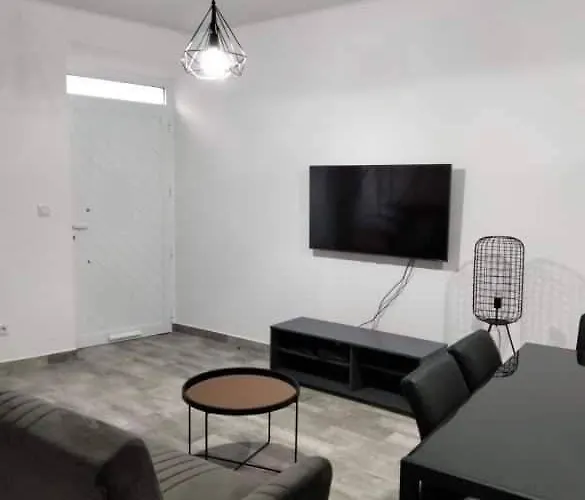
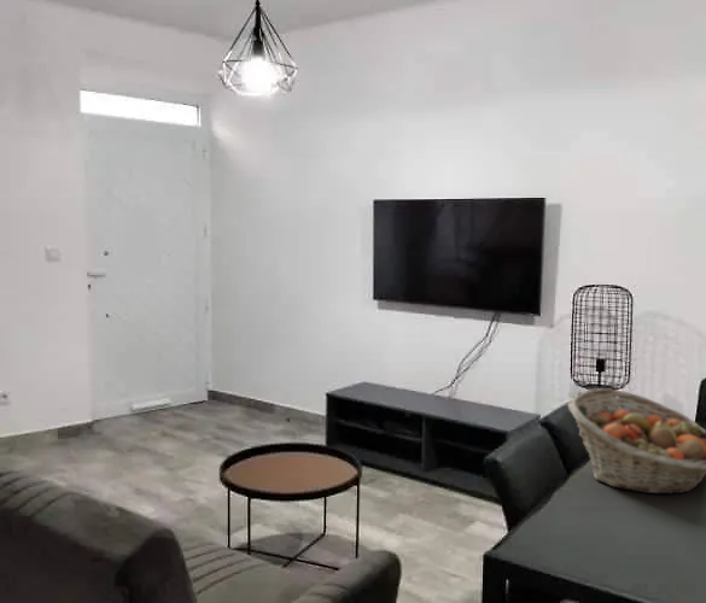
+ fruit basket (641, 438)
